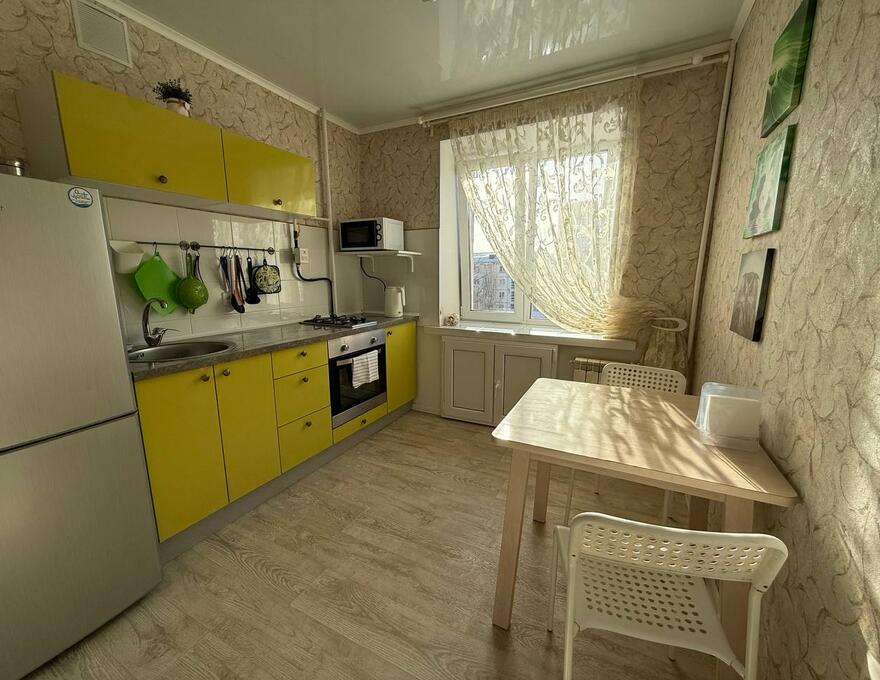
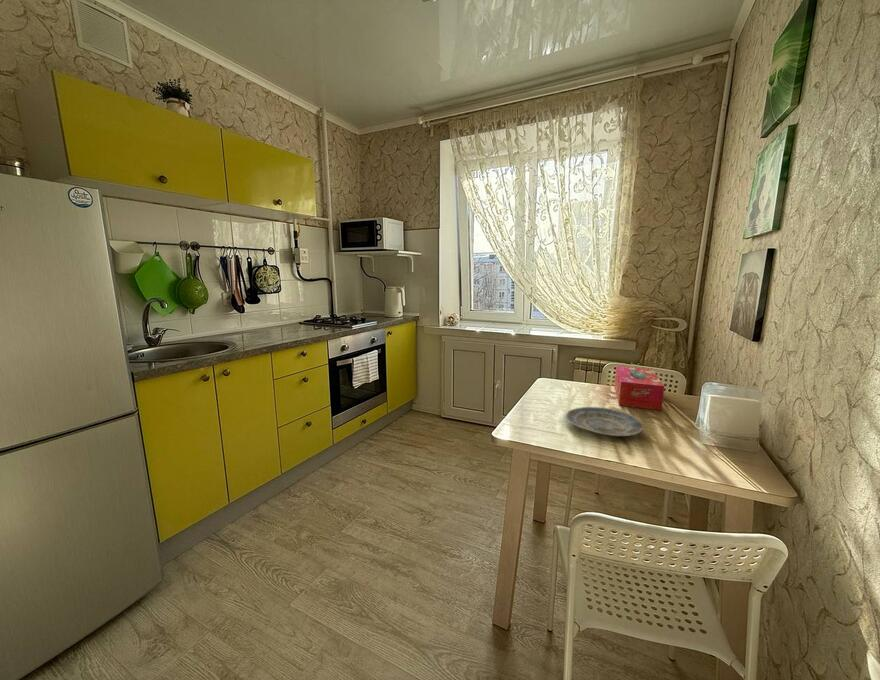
+ plate (602, 422)
+ tissue box (636, 385)
